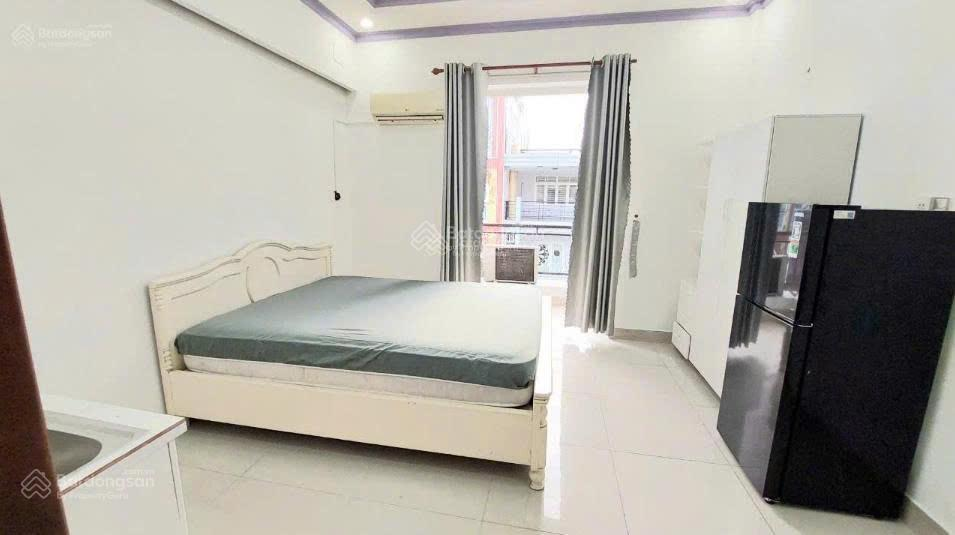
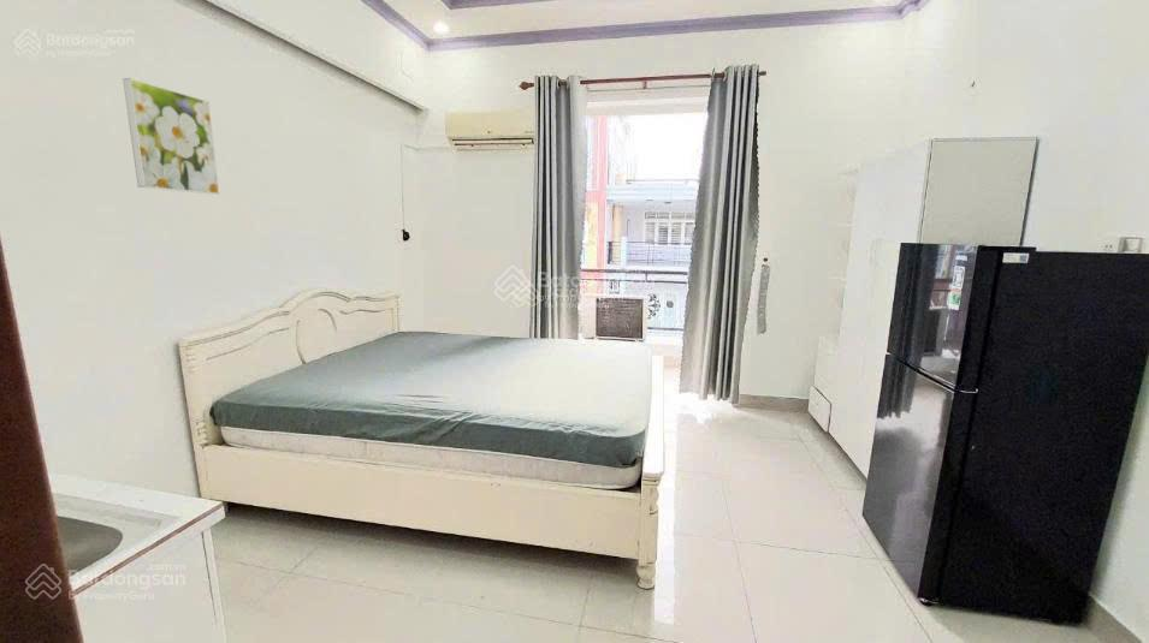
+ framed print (176, 141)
